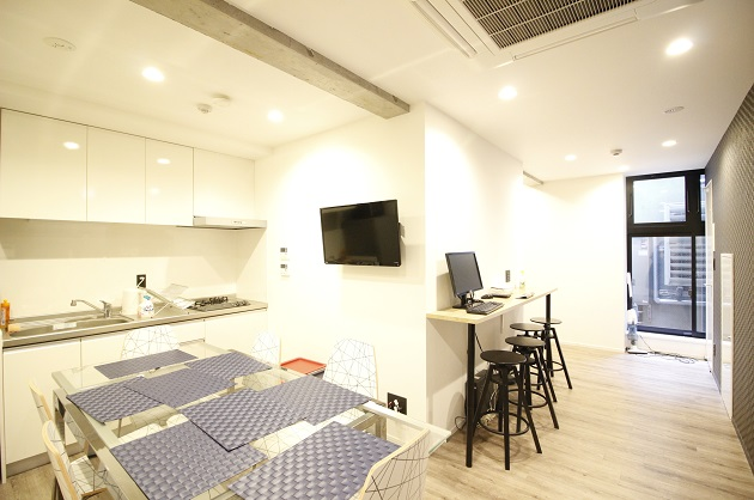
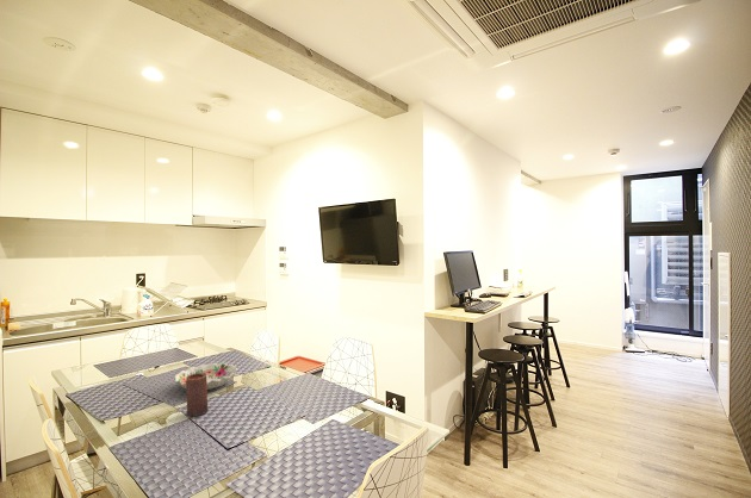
+ decorative bowl (206, 378)
+ candle (197, 393)
